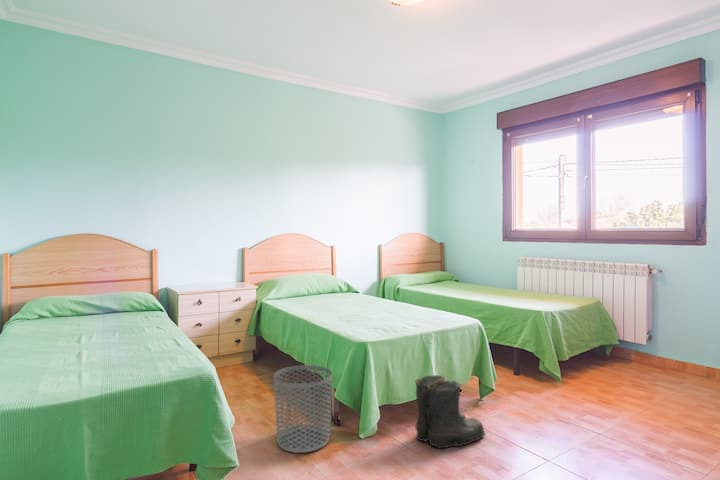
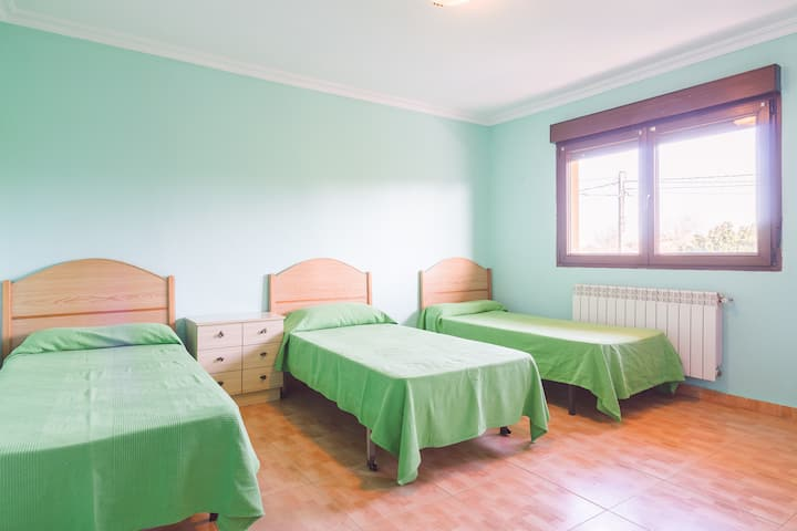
- boots (449, 407)
- waste bin (303, 407)
